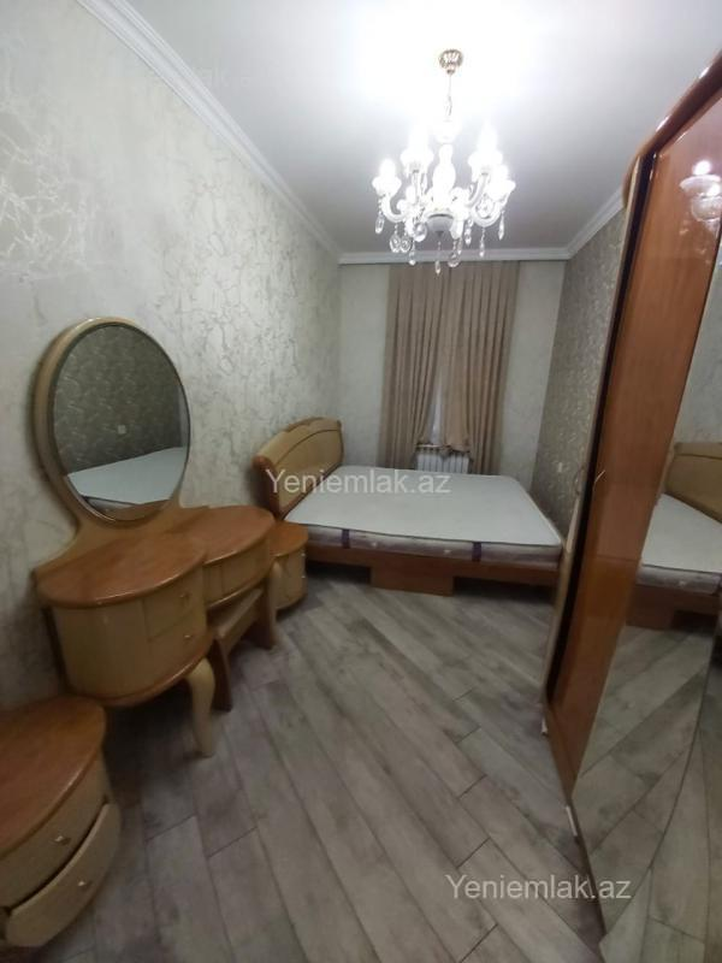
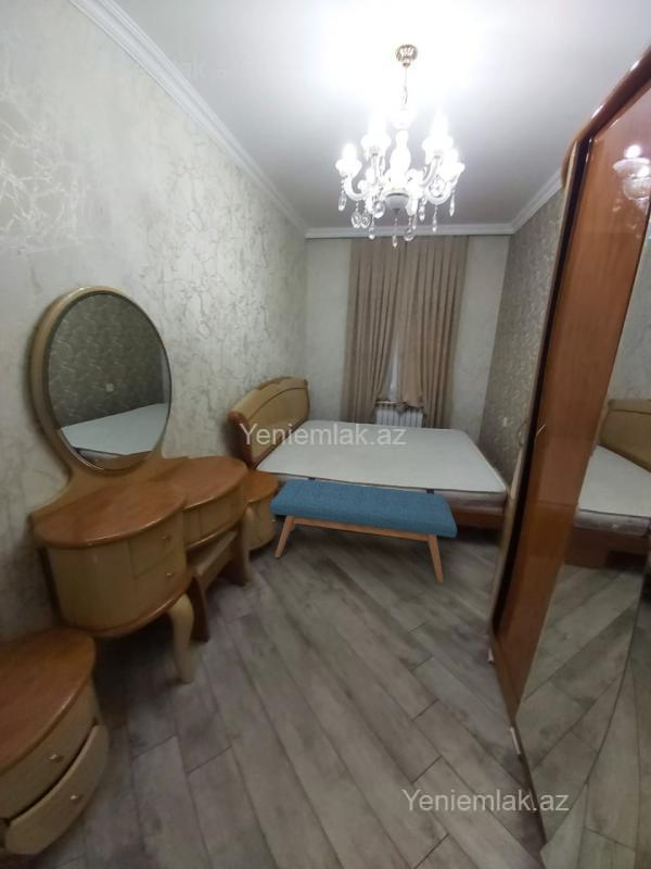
+ bench (359, 524)
